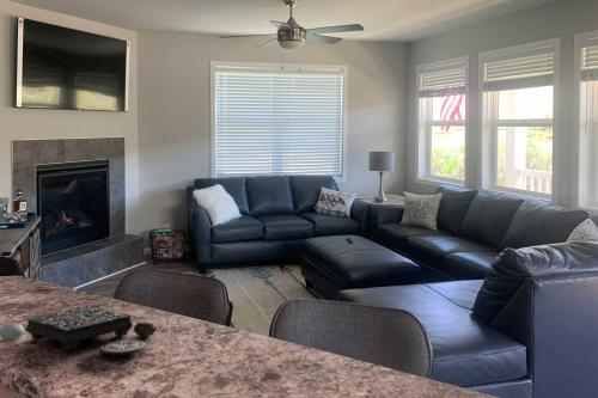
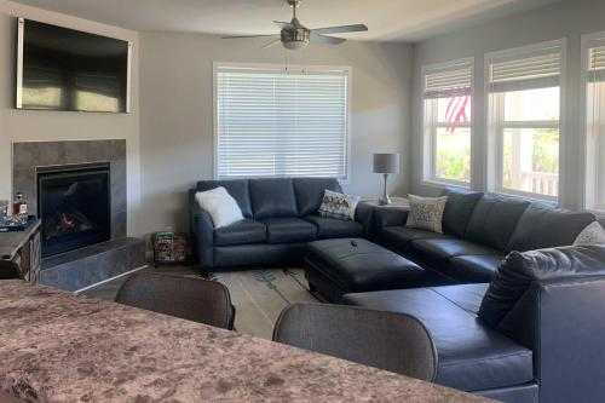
- board game (79, 326)
